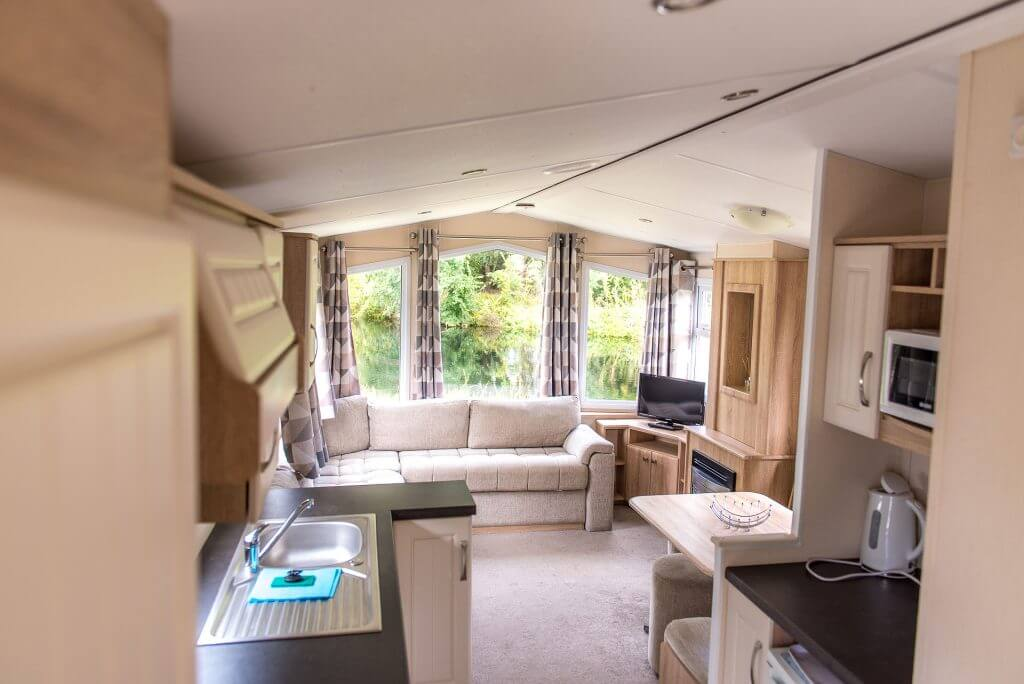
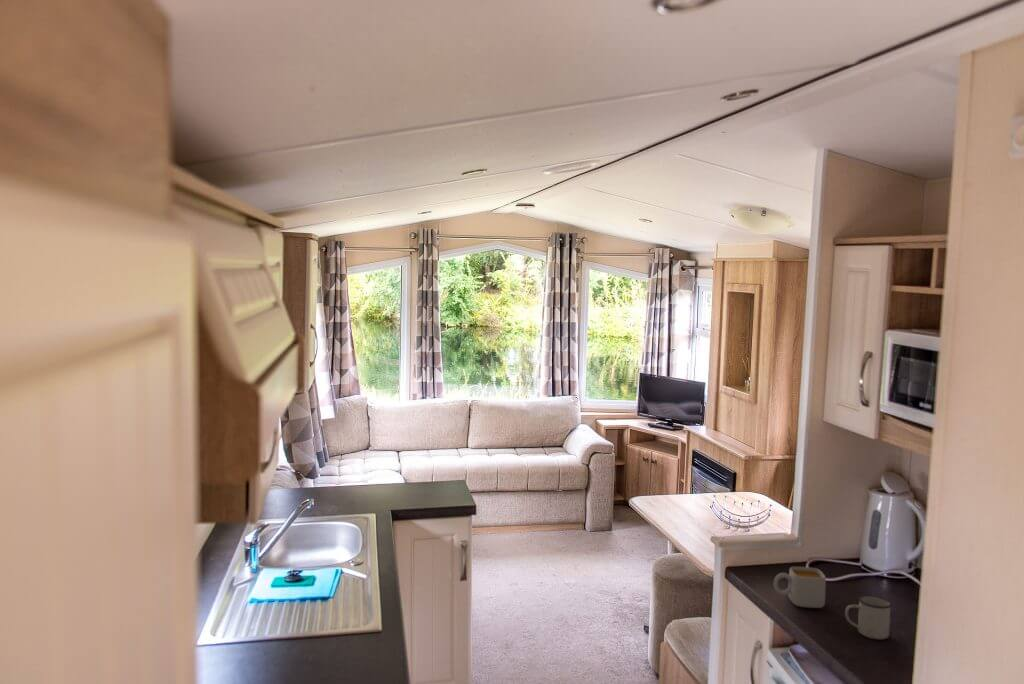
+ mug (798, 587)
+ mug (867, 616)
